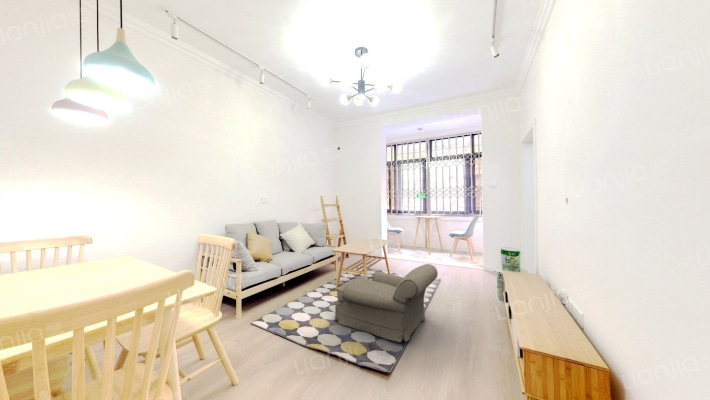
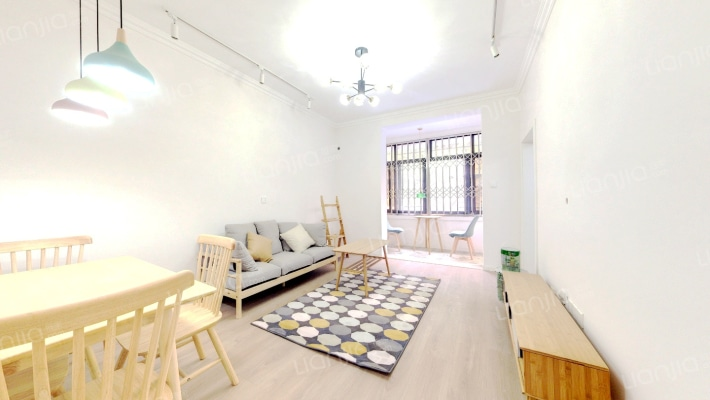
- armchair (383, 291)
